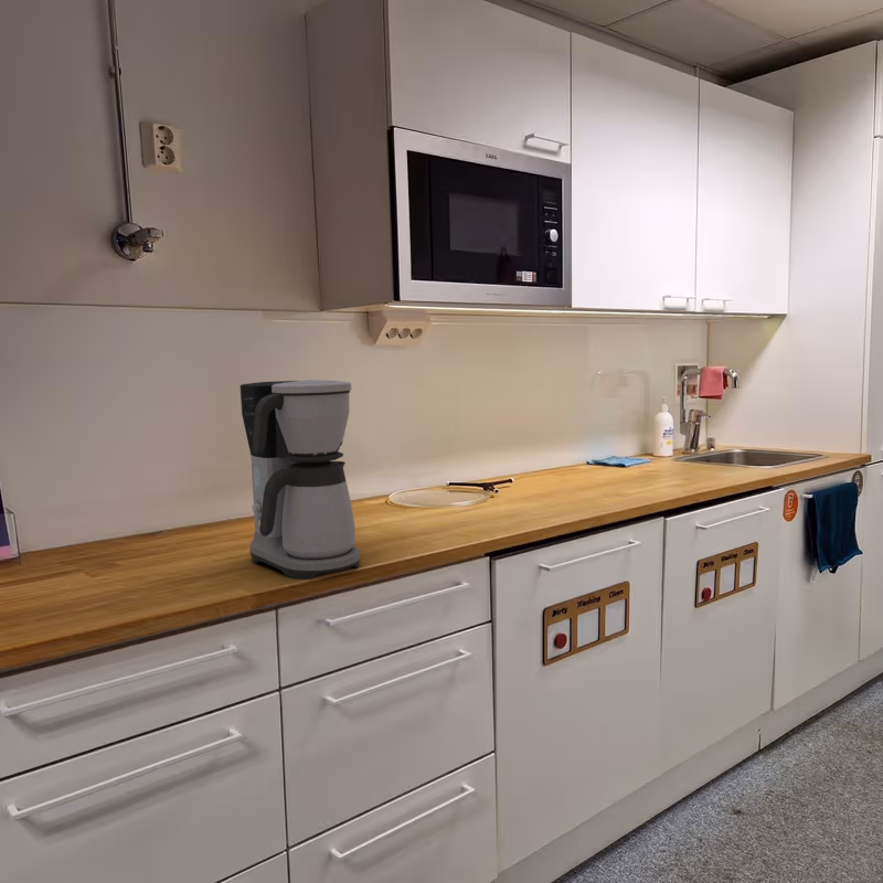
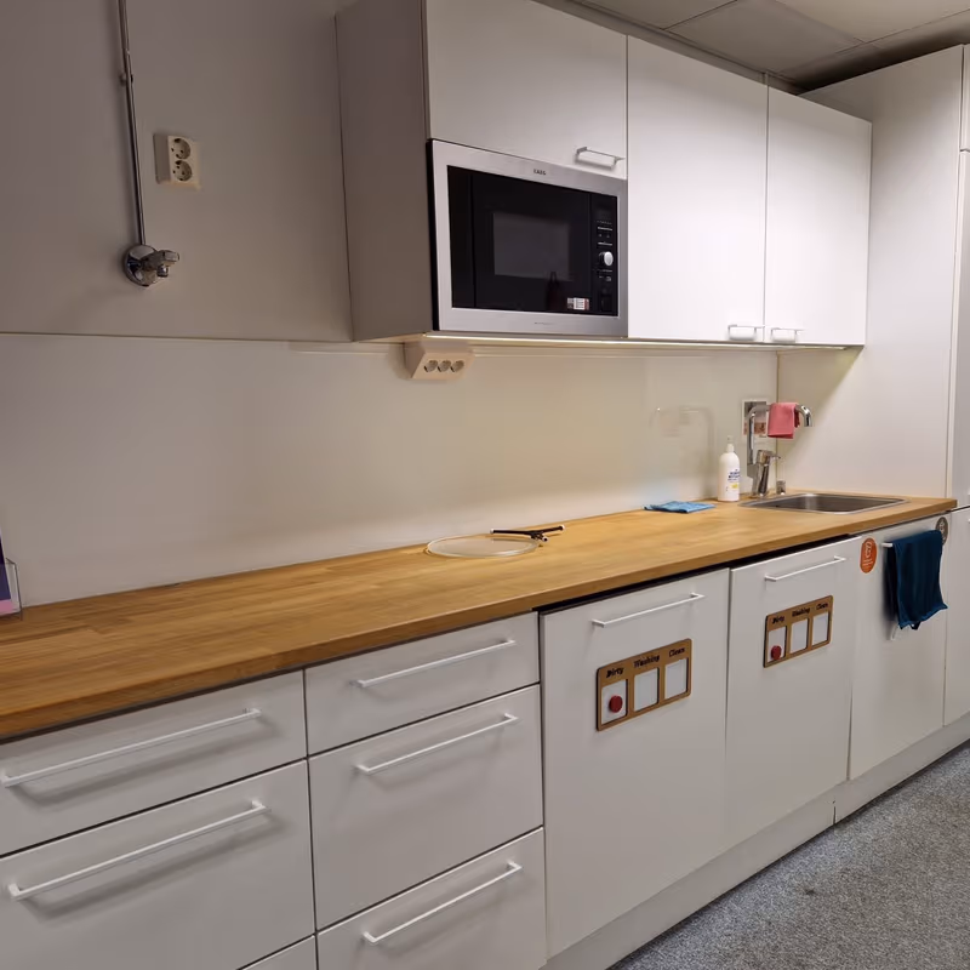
- coffee maker (289, 472)
